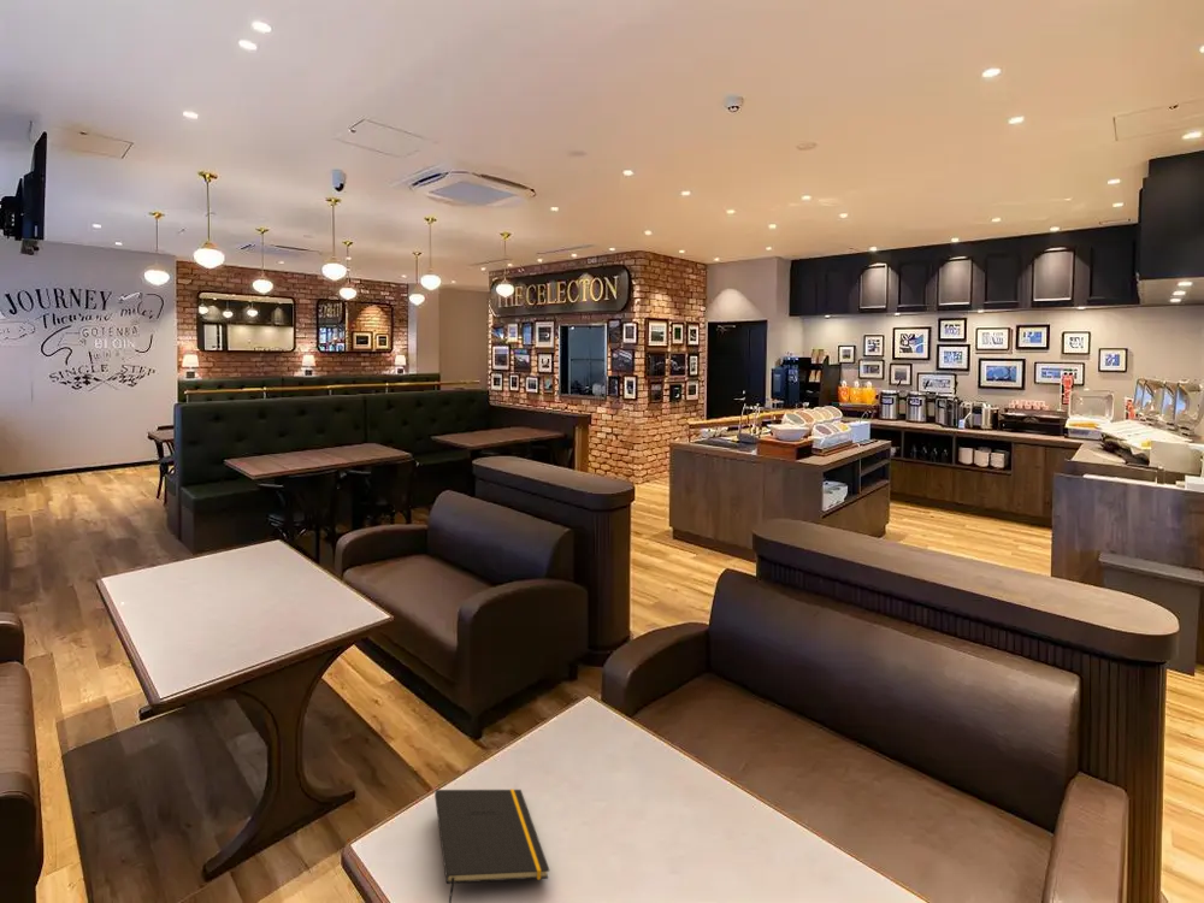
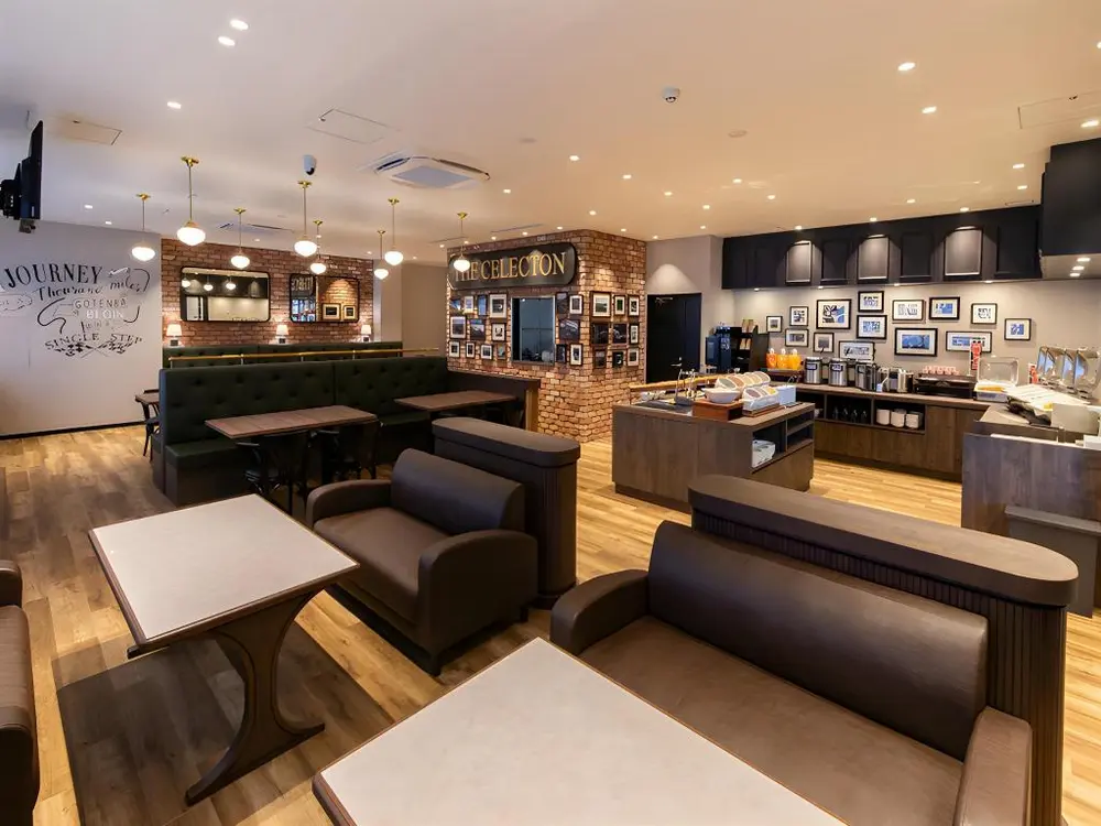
- notepad (488, 831)
